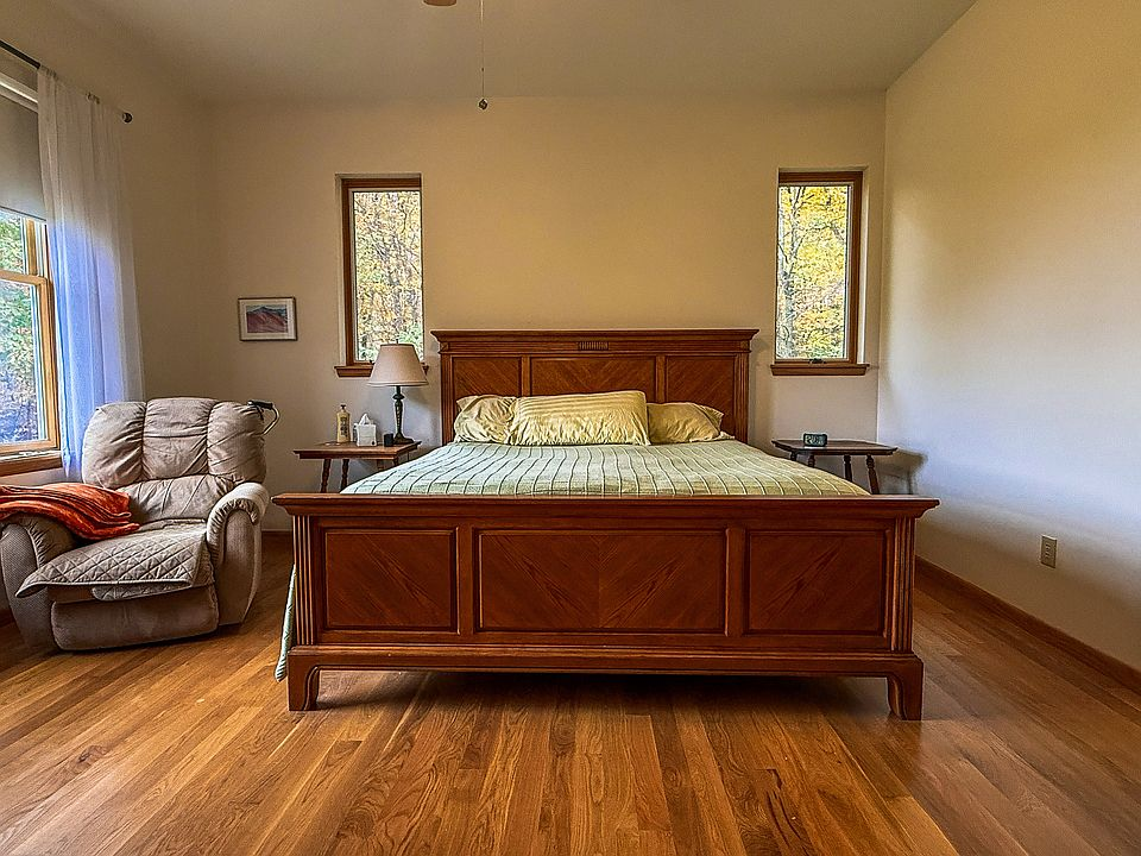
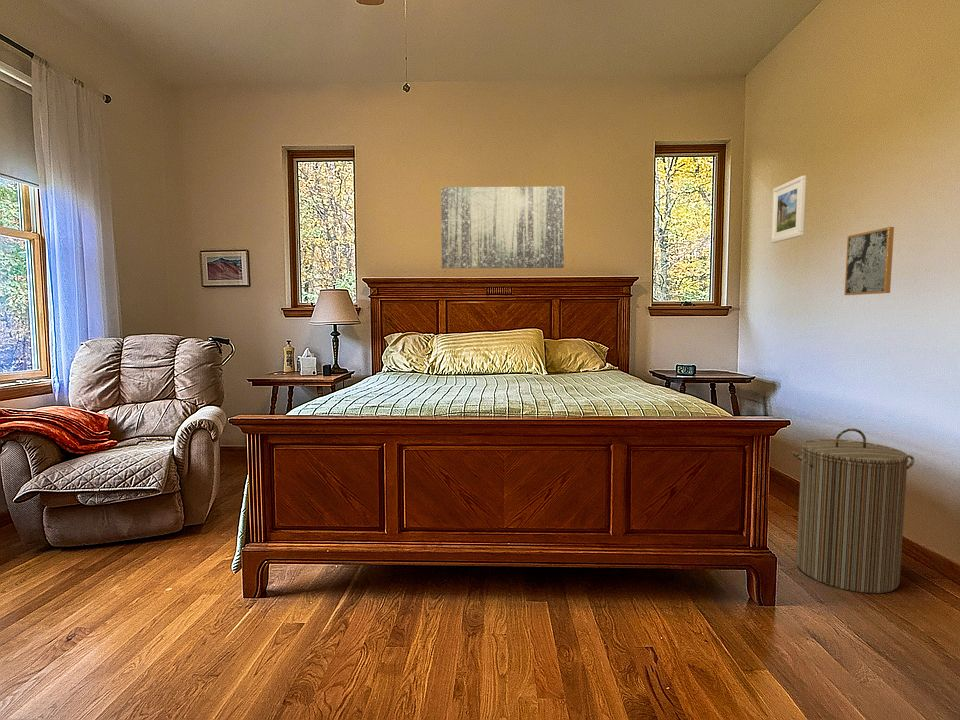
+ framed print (787, 211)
+ wall art (502, 227)
+ laundry hamper (849, 501)
+ wall art (867, 263)
